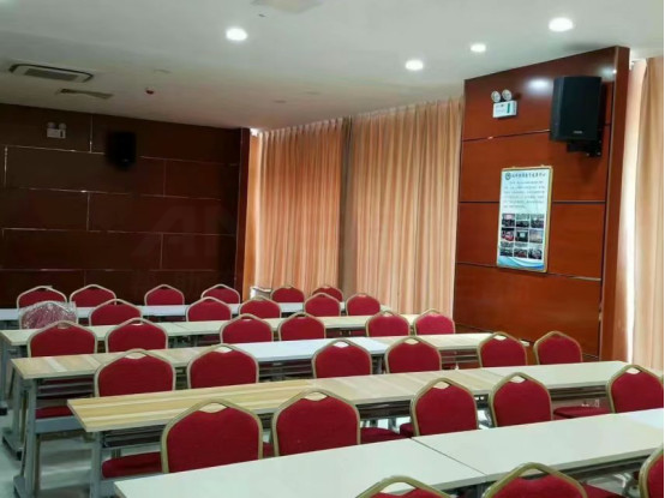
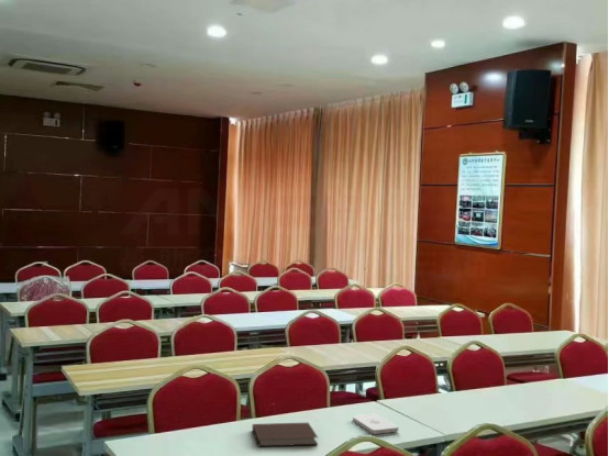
+ notebook (284, 433)
+ notepad (374, 423)
